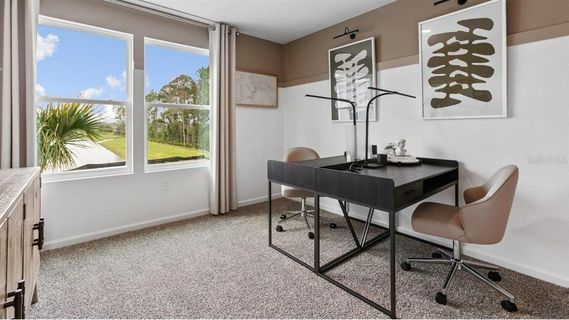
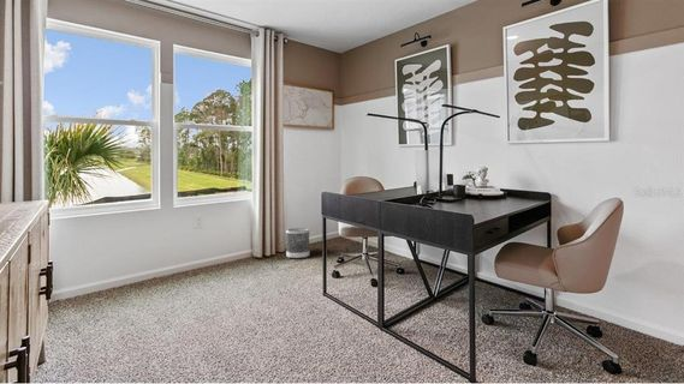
+ wastebasket (297, 242)
